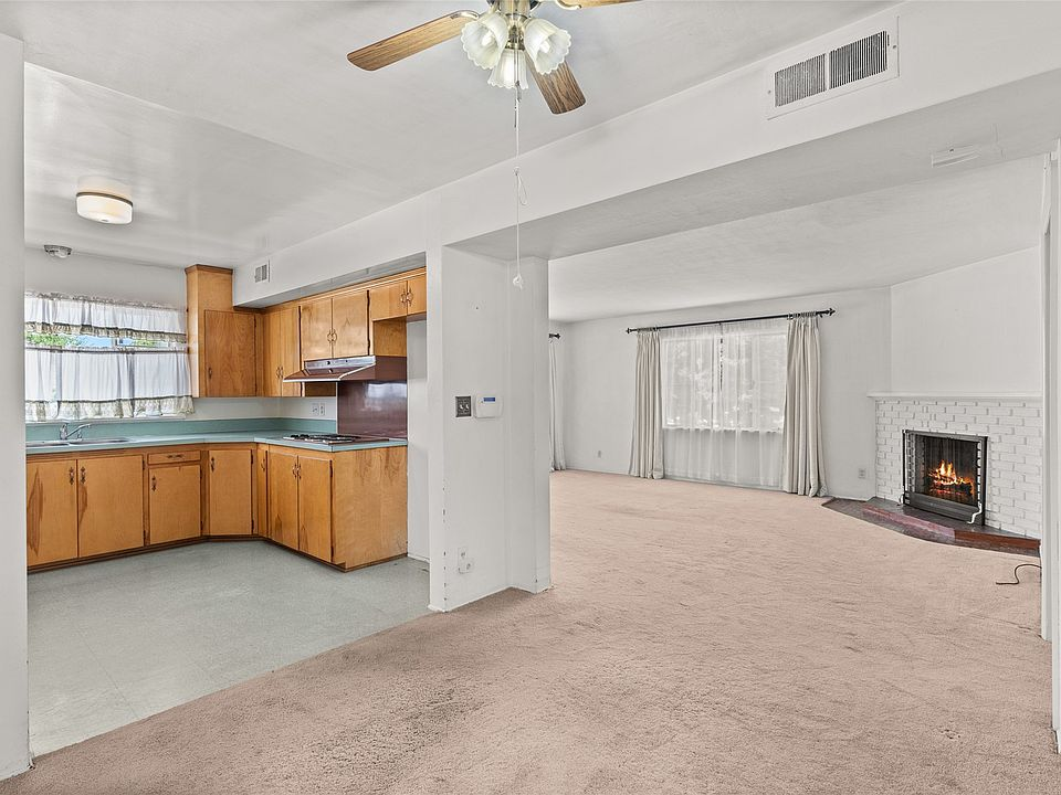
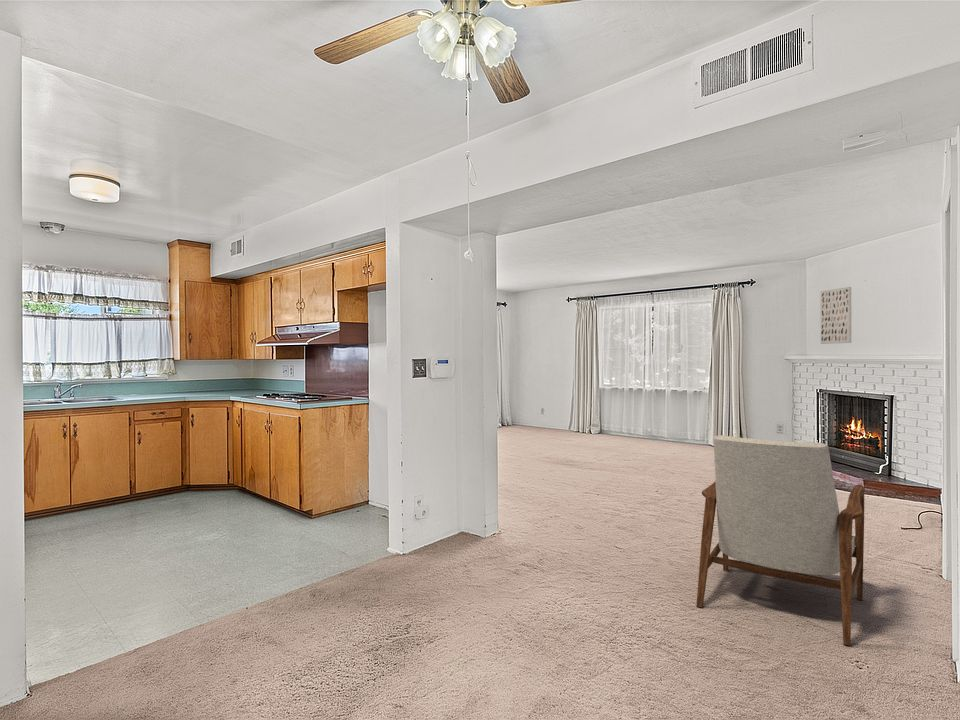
+ wall art (835, 316)
+ armchair (779, 516)
